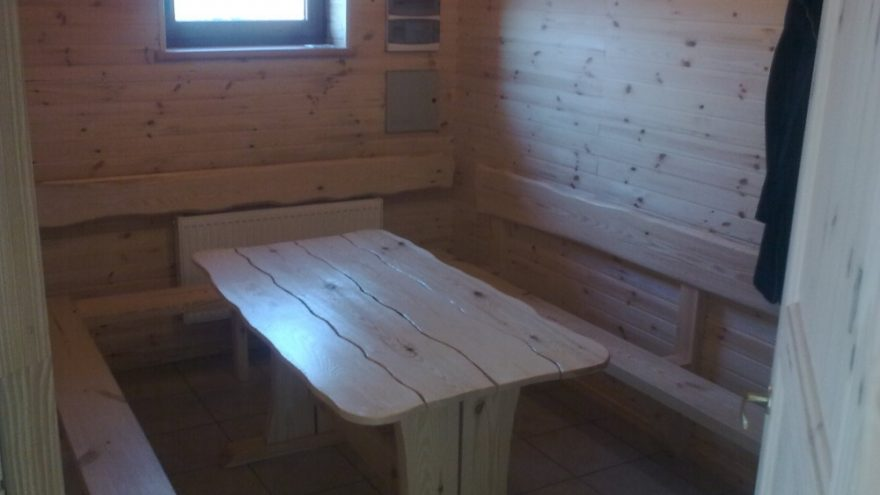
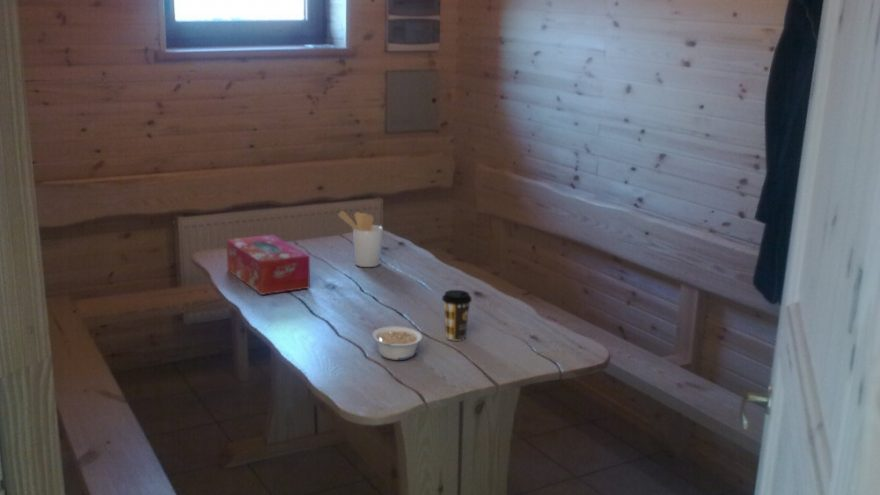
+ legume (397, 343)
+ tissue box (267, 263)
+ coffee cup (456, 315)
+ utensil holder (359, 237)
